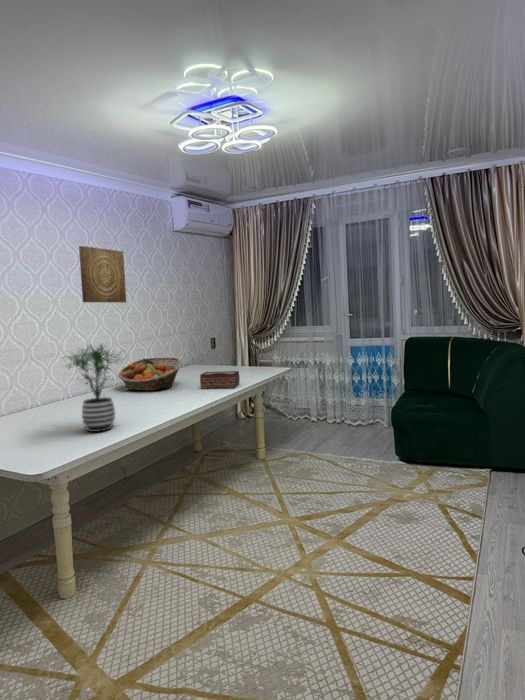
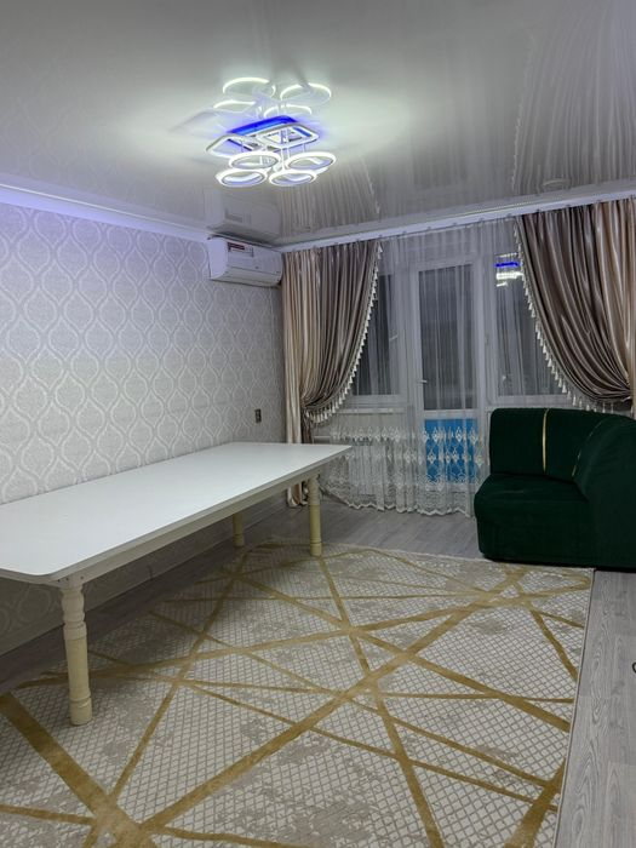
- tissue box (220, 379)
- potted plant (93, 386)
- wall art (103, 275)
- fruit basket (150, 373)
